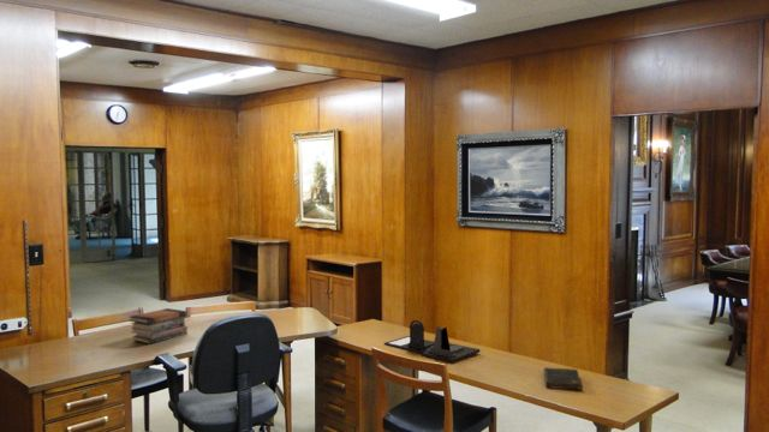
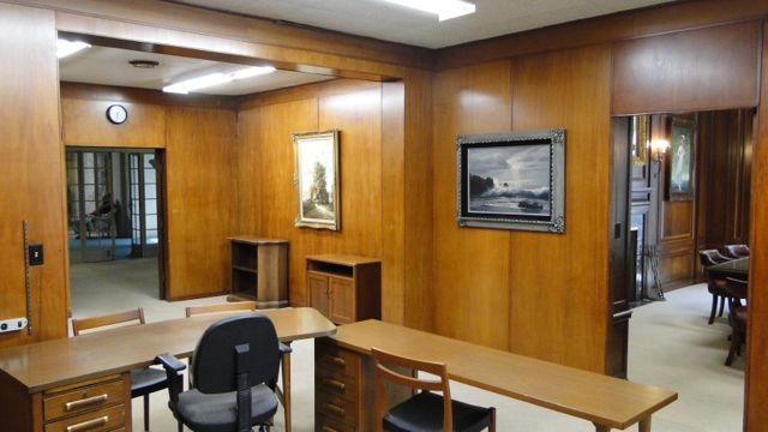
- bible (561, 378)
- book stack (159, 325)
- desk organizer (424, 330)
